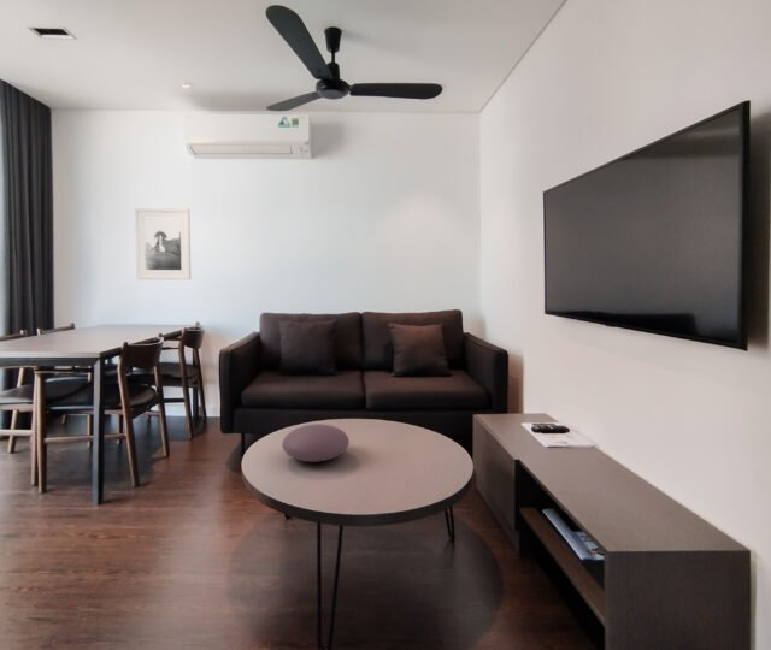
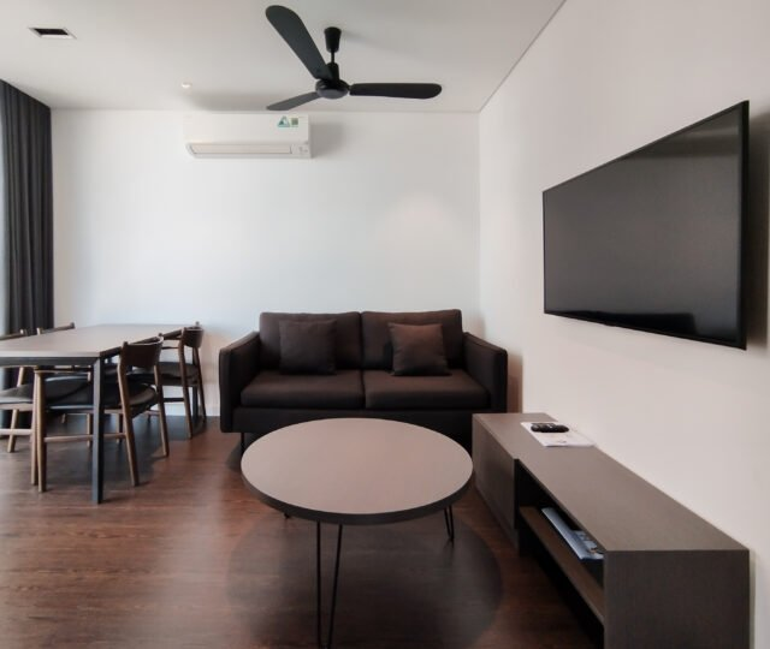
- decorative bowl (316, 442)
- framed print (163, 244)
